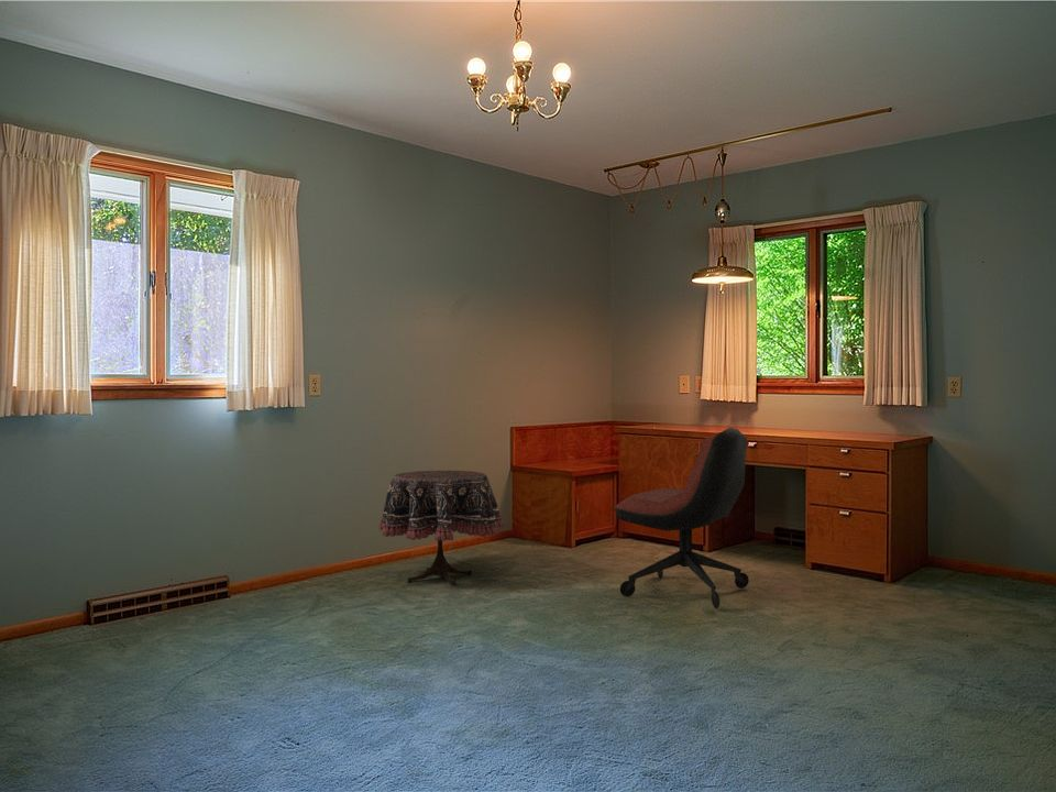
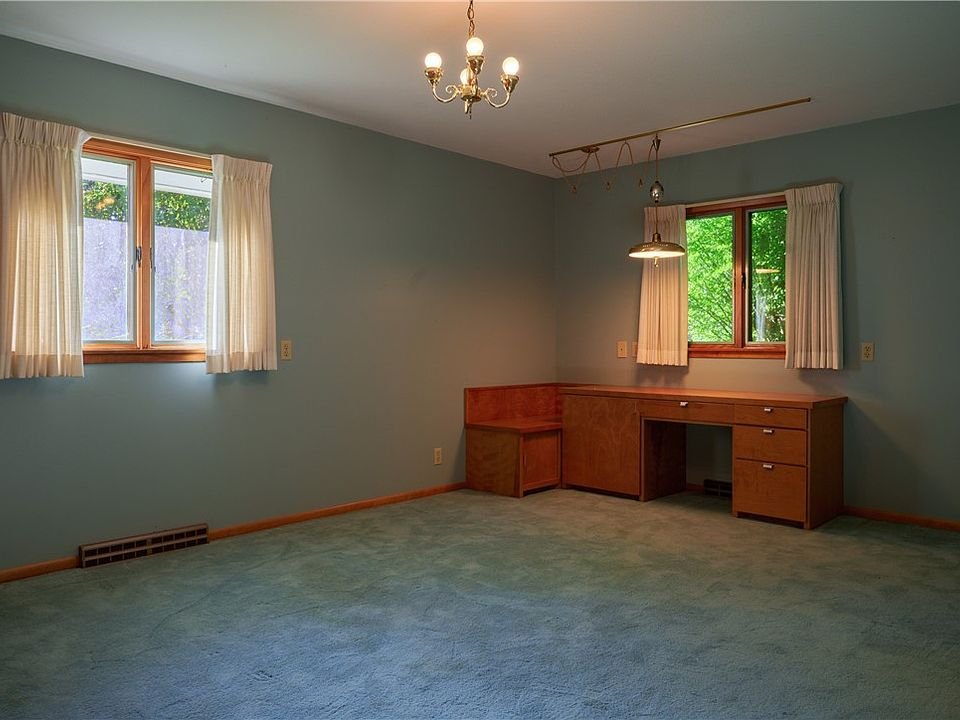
- side table (443, 526)
- office chair (685, 509)
